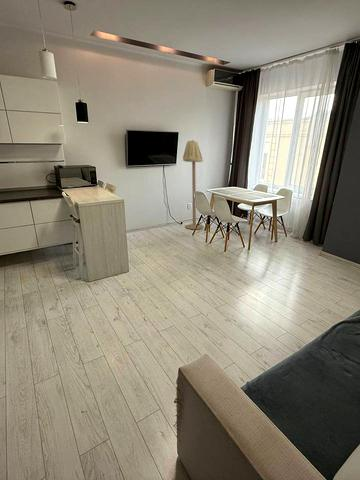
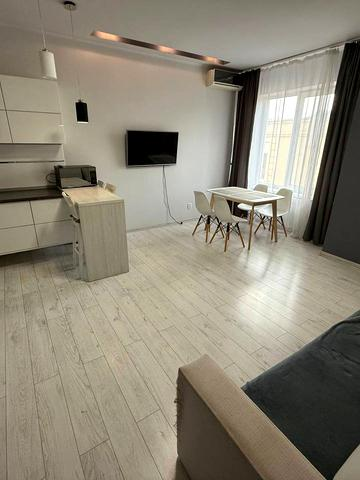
- floor lamp (192, 185)
